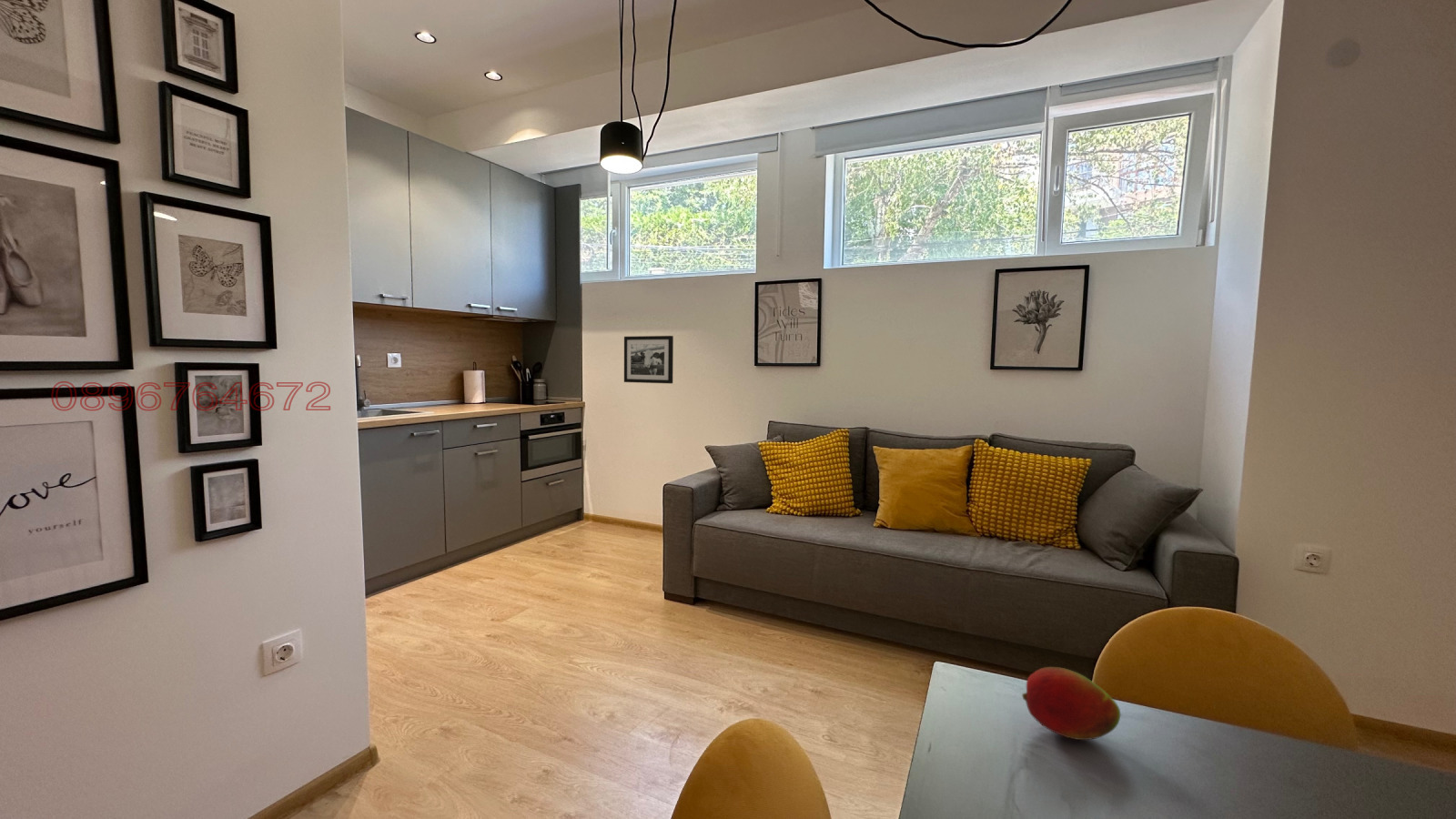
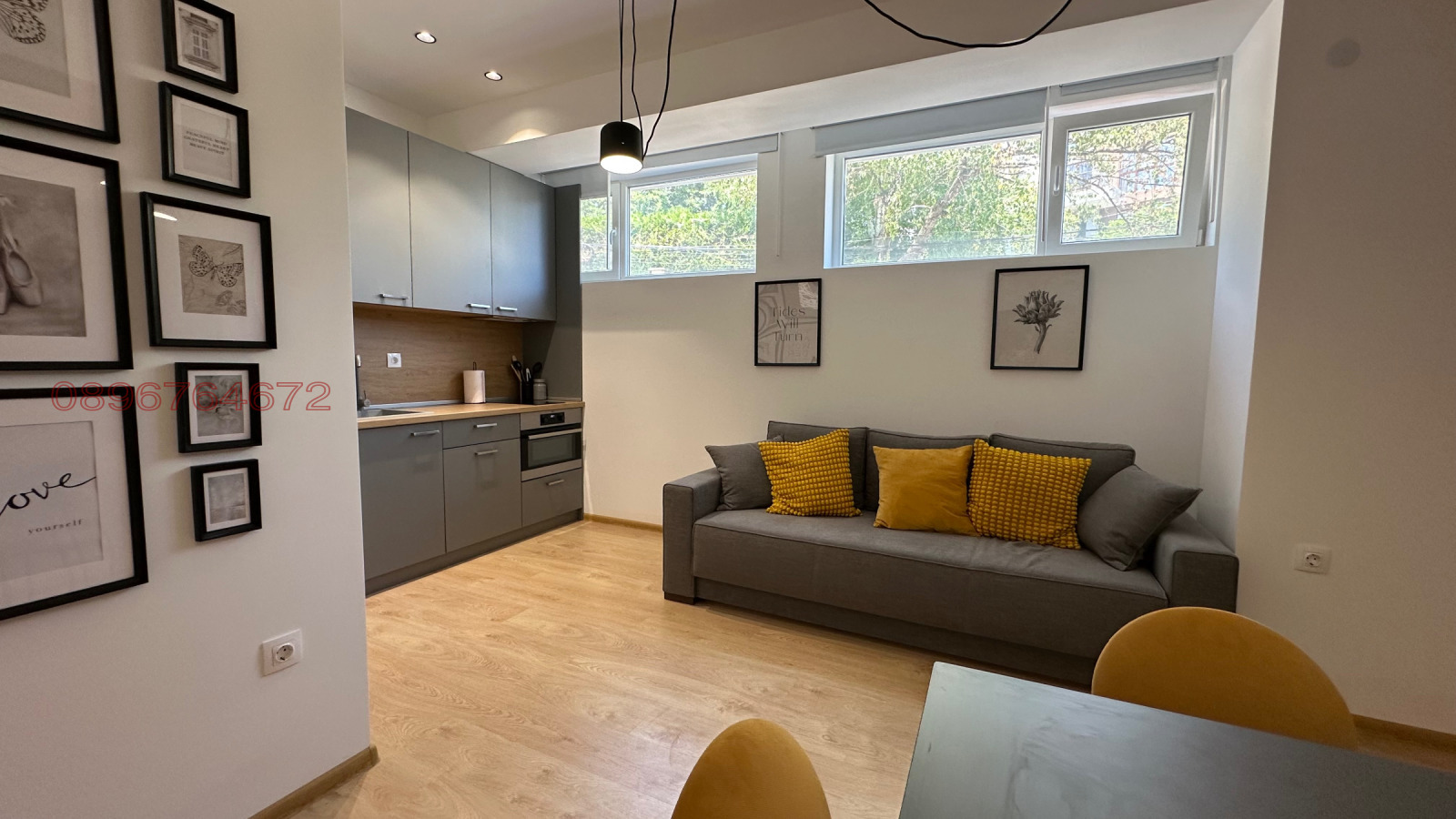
- fruit (1069, 703)
- picture frame (648, 359)
